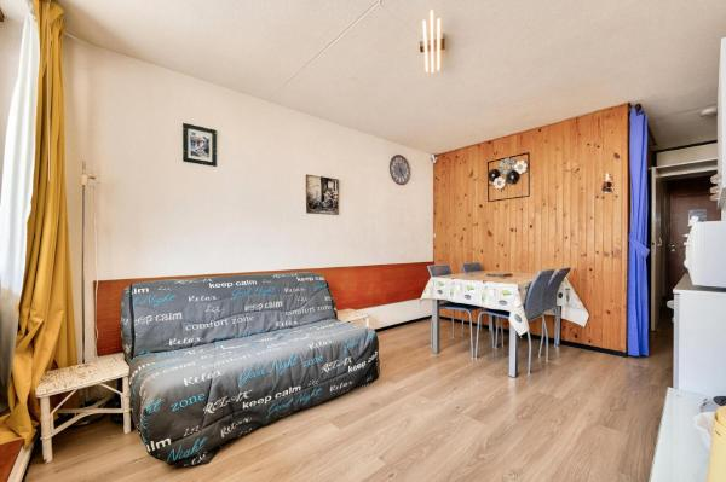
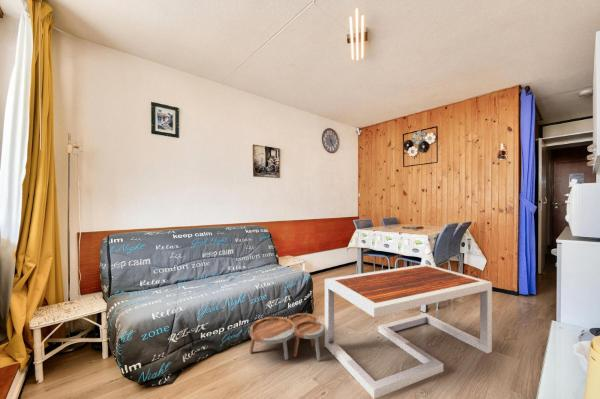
+ nesting tables (292, 335)
+ coffee table (406, 318)
